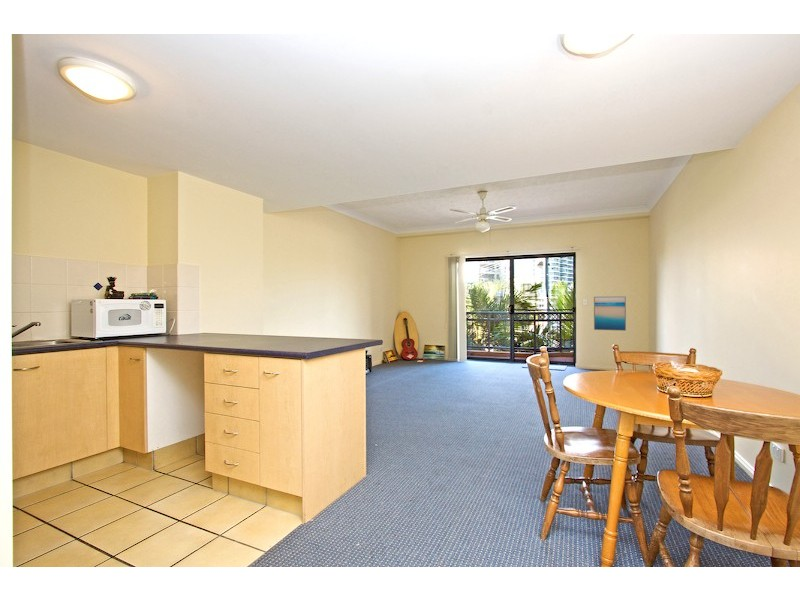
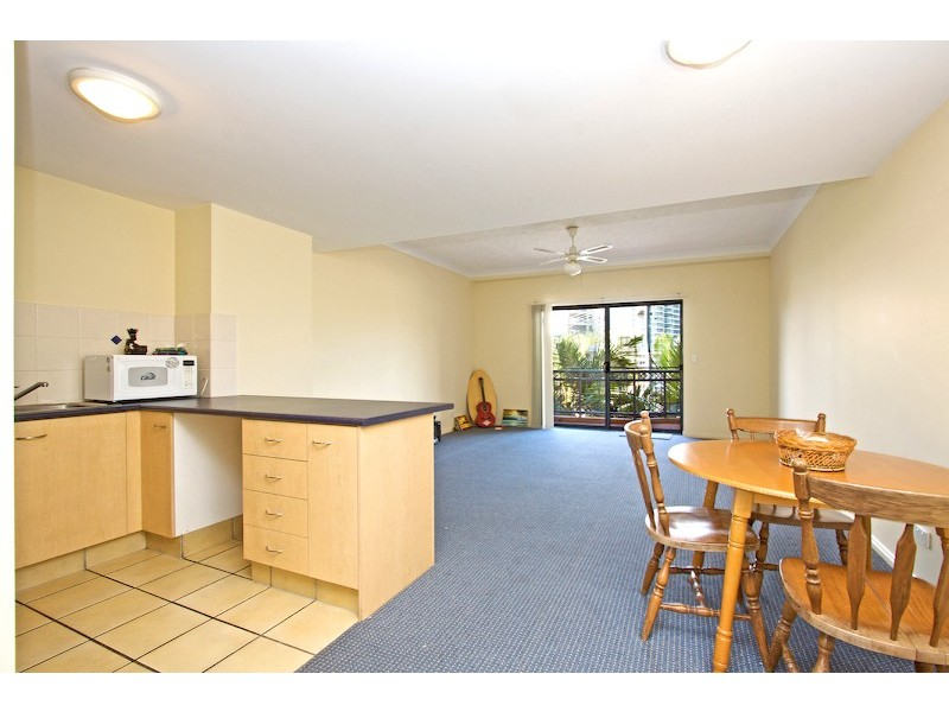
- wall art (609, 313)
